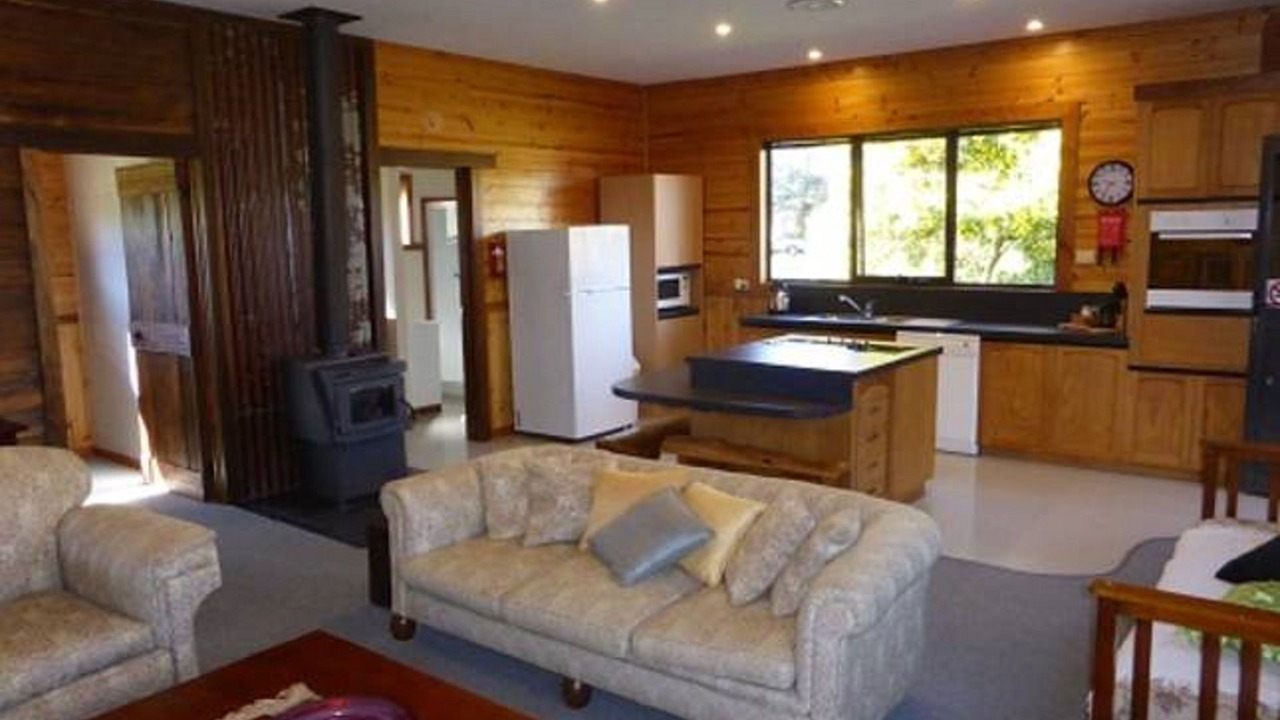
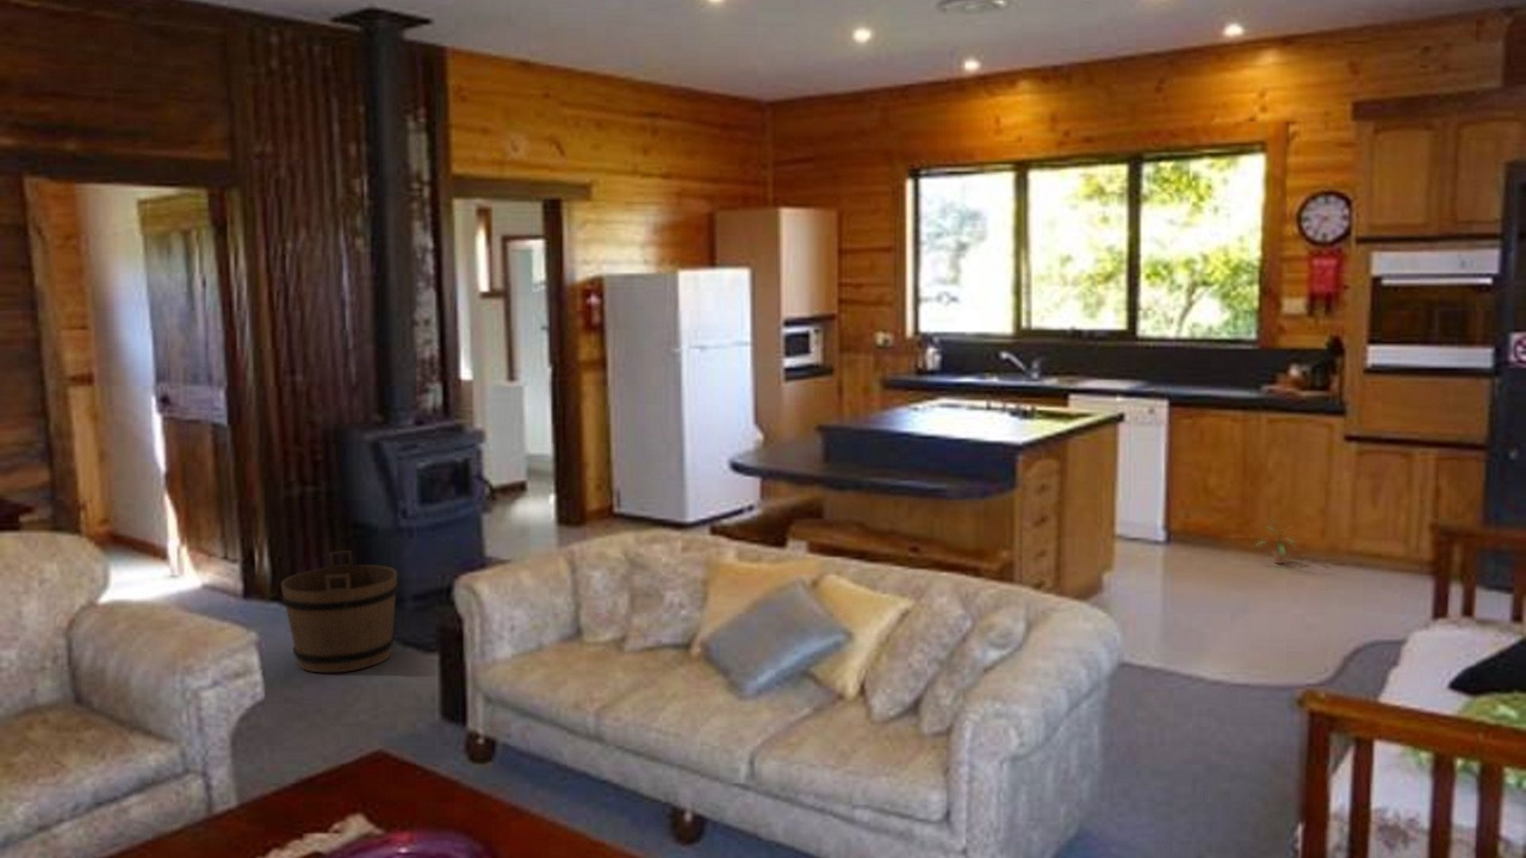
+ potted plant (1278, 536)
+ bucket (341, 610)
